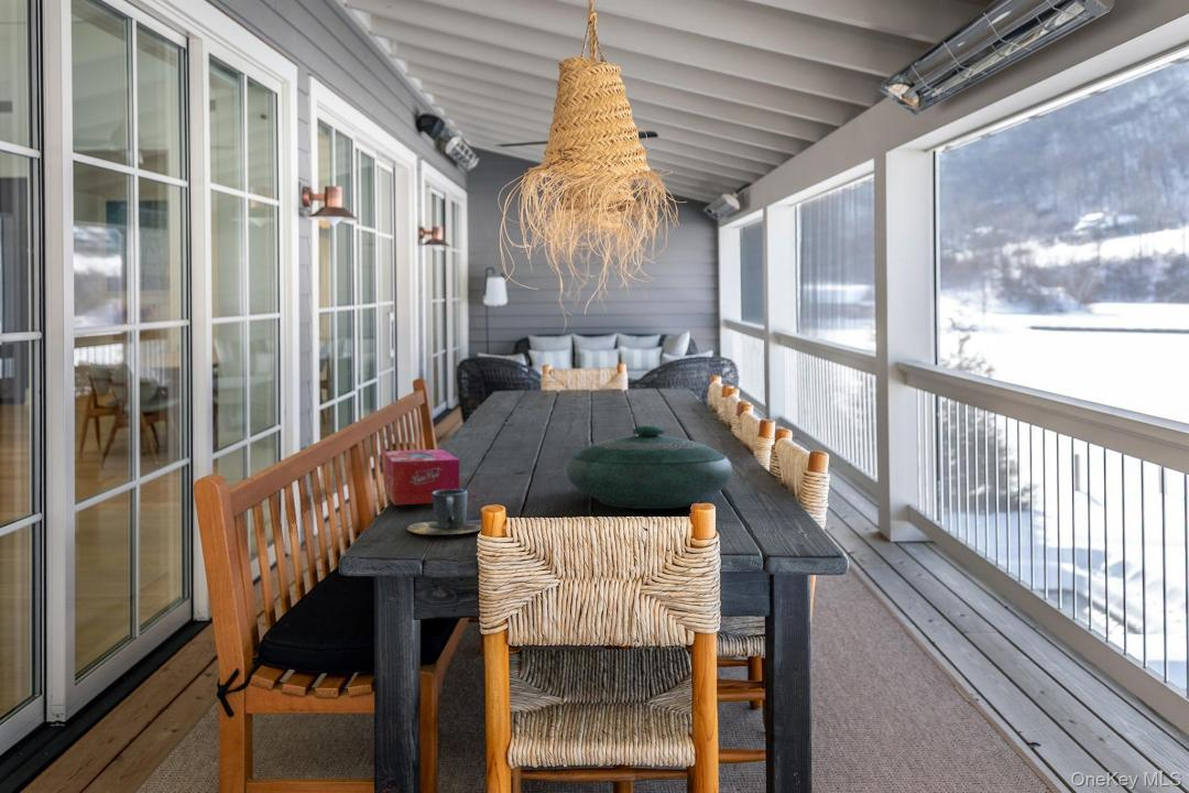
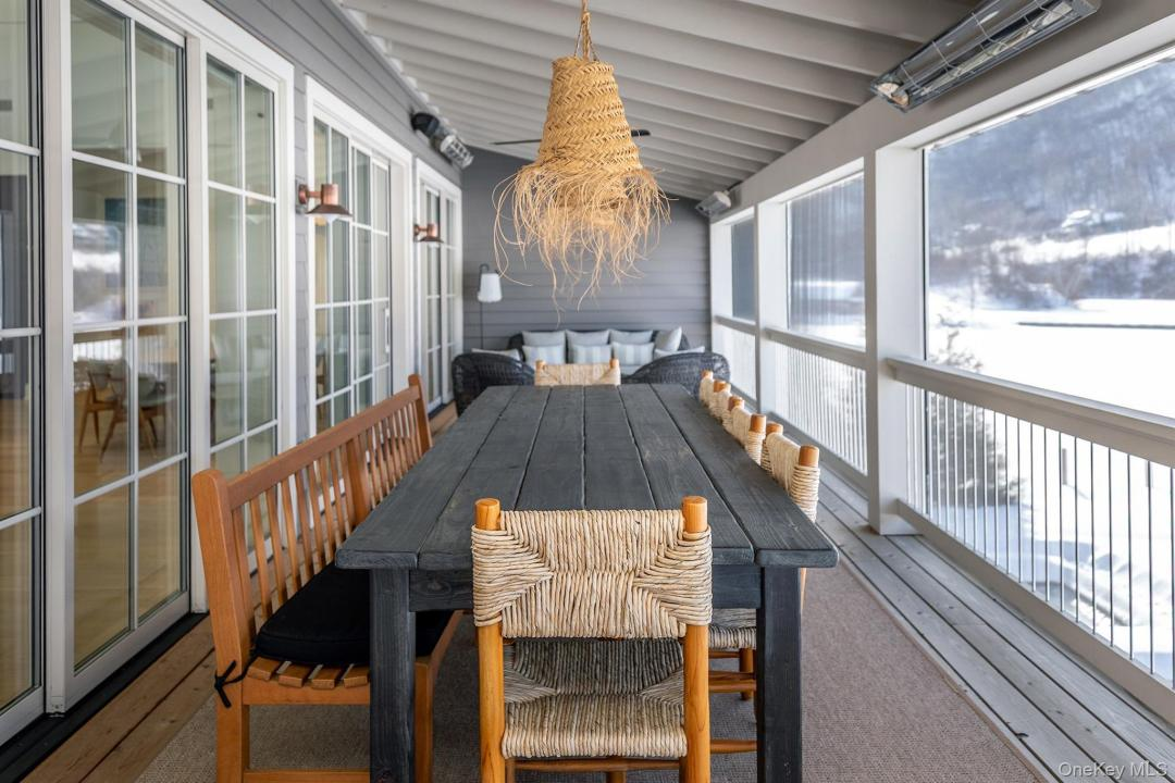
- decorative bowl (648, 463)
- cup (449, 509)
- tissue box (419, 475)
